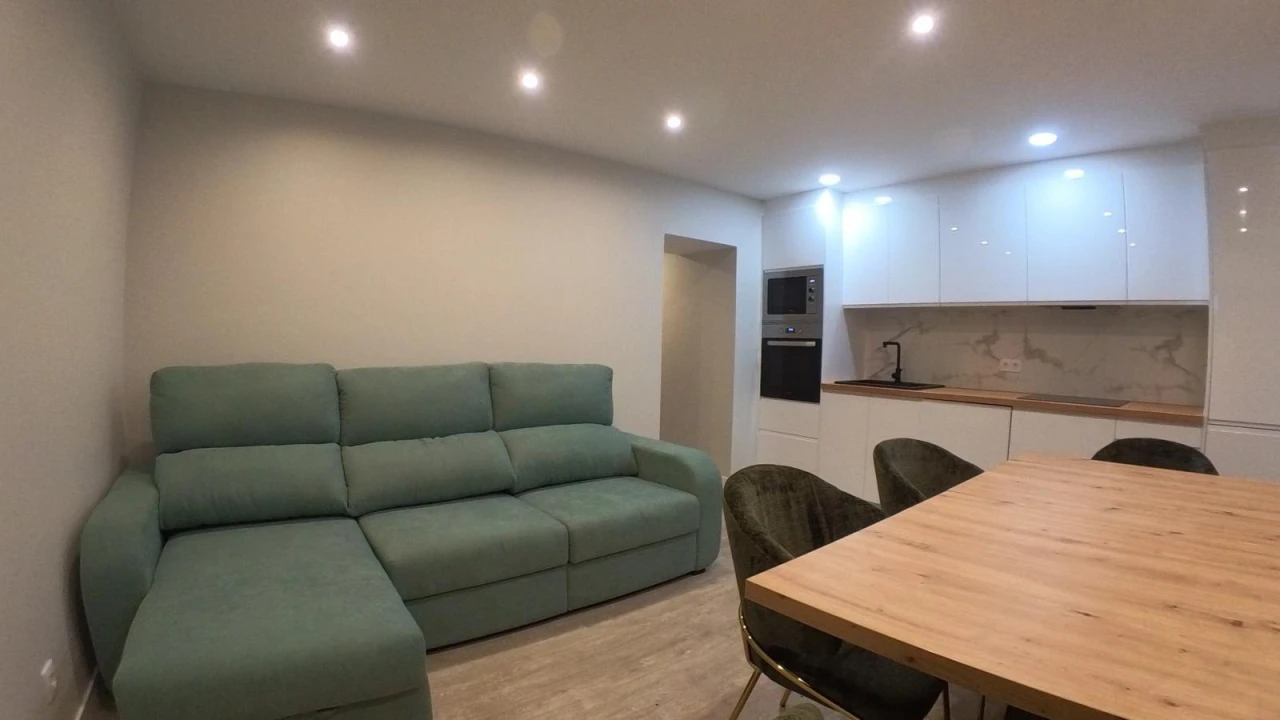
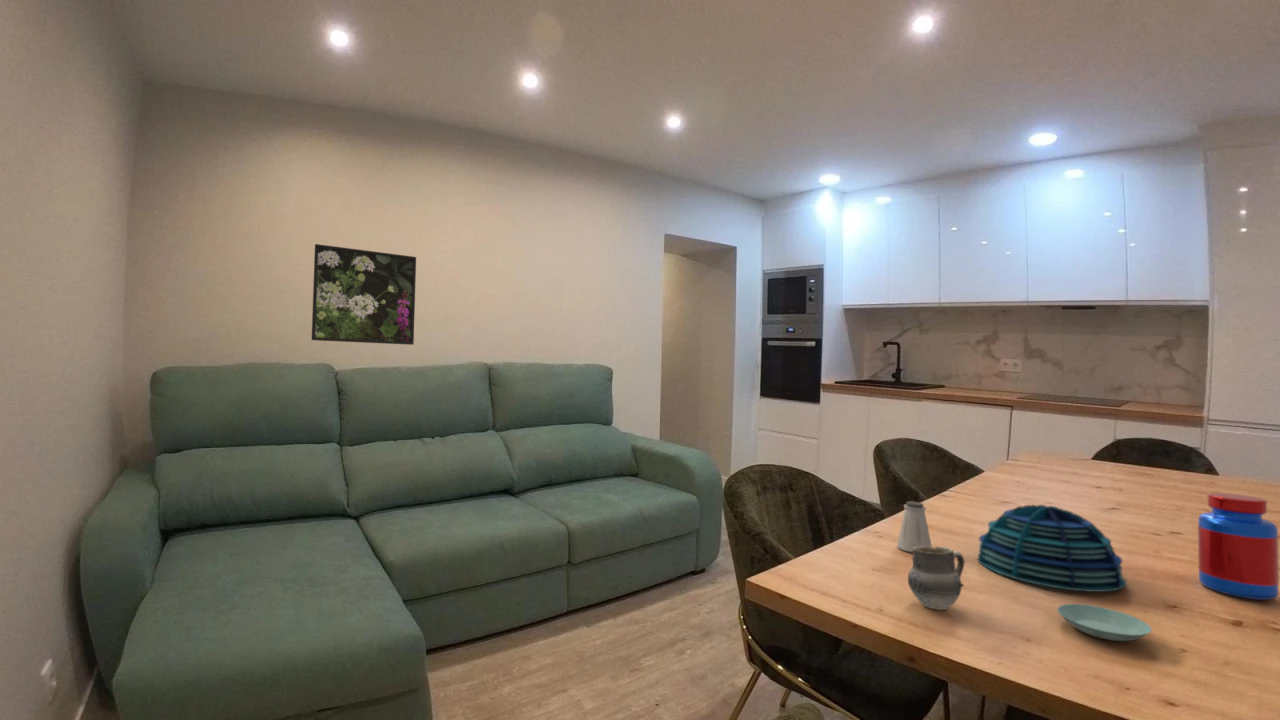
+ jar (1236, 543)
+ saltshaker (914, 525)
+ saucer (1102, 625)
+ cup (938, 576)
+ decorative bowl (1046, 537)
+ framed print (366, 296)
